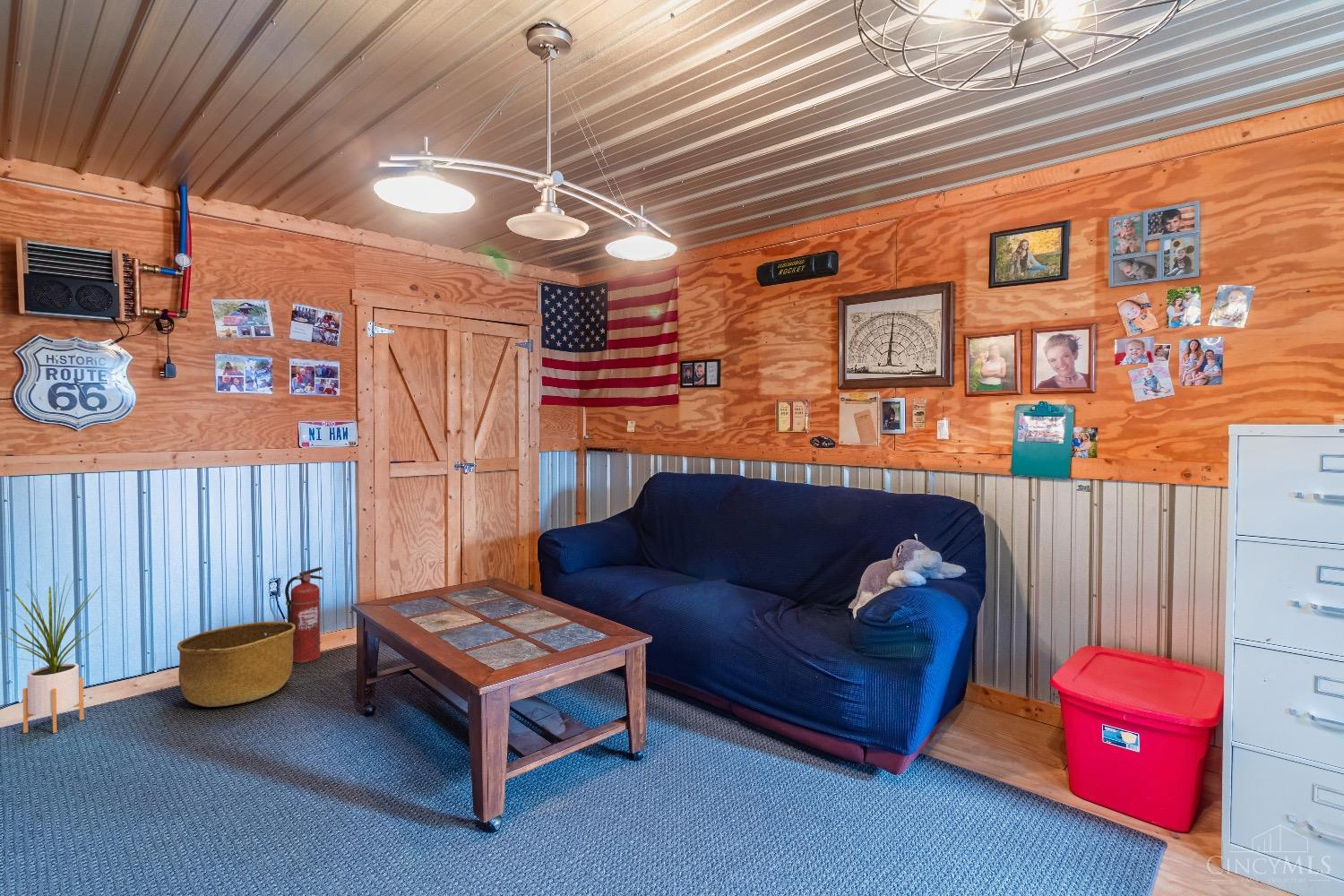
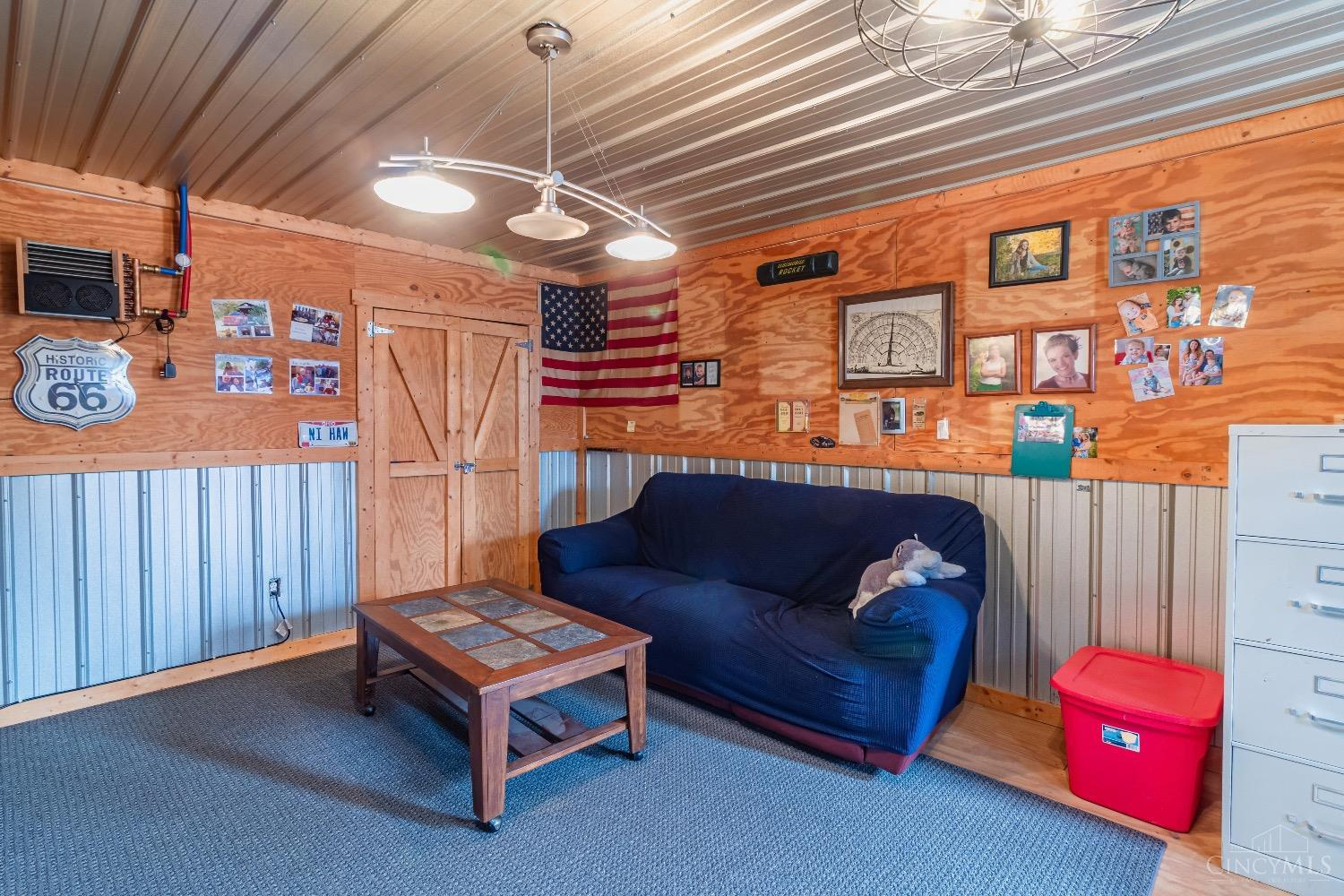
- basket (240, 662)
- house plant (55, 650)
- fire extinguisher (305, 614)
